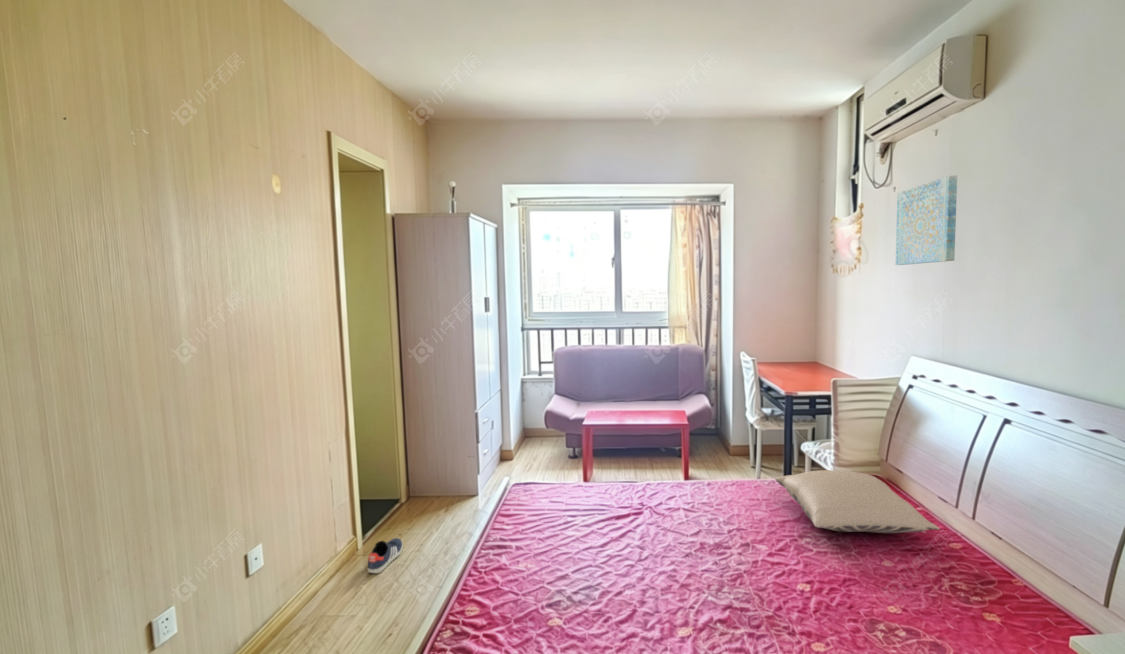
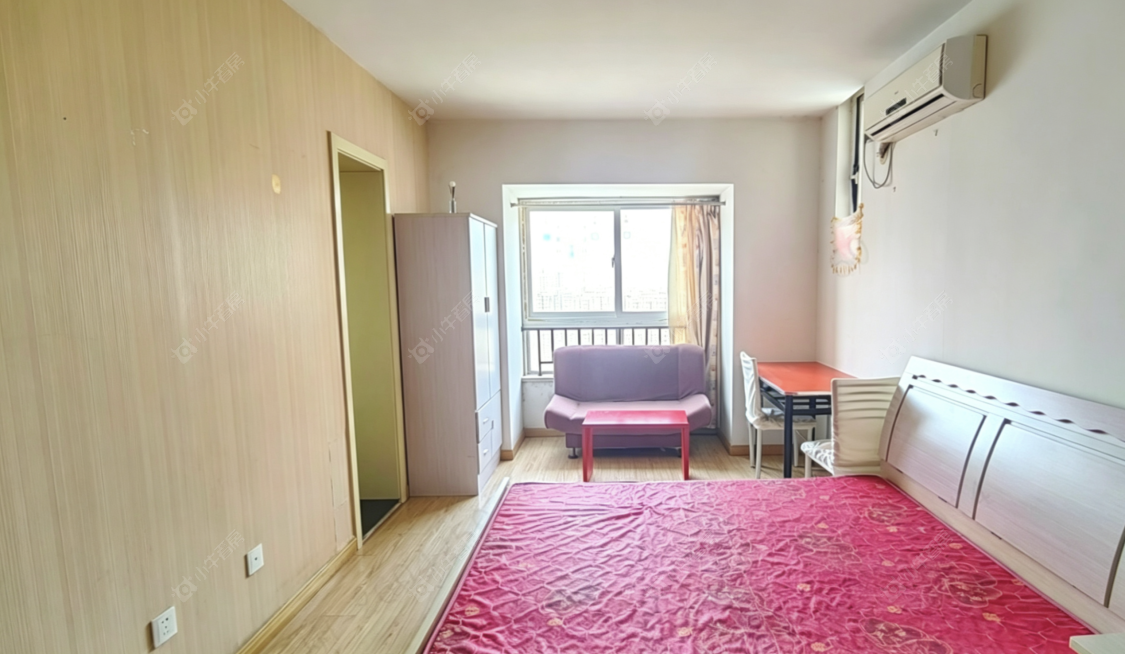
- wall art (923, 224)
- sneaker (386, 548)
- pillow (847, 502)
